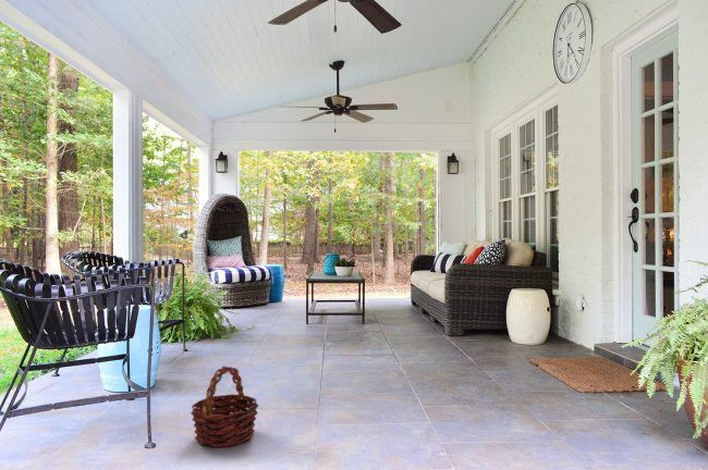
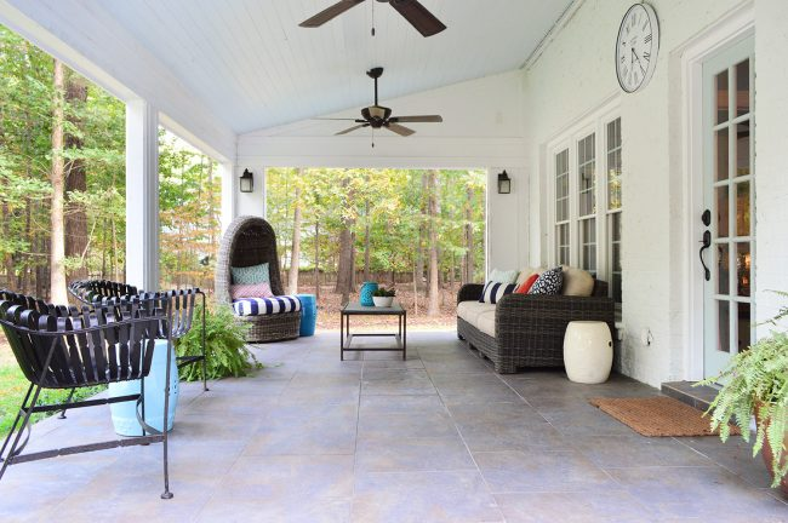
- basket (224, 400)
